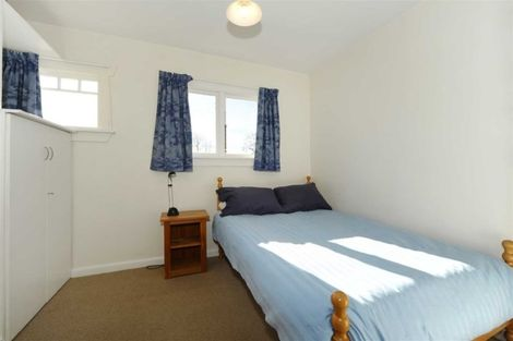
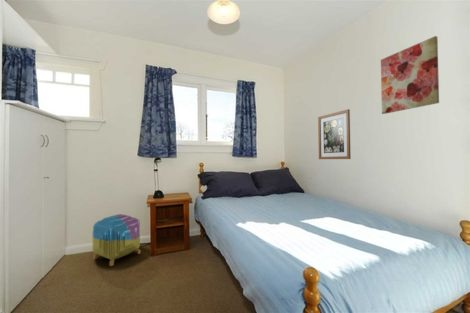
+ wall art (332, 136)
+ wall art (406, 79)
+ storage ottoman (117, 235)
